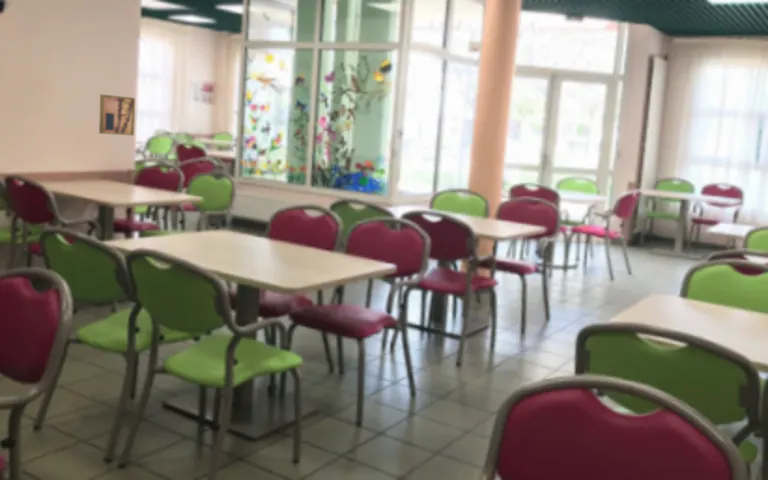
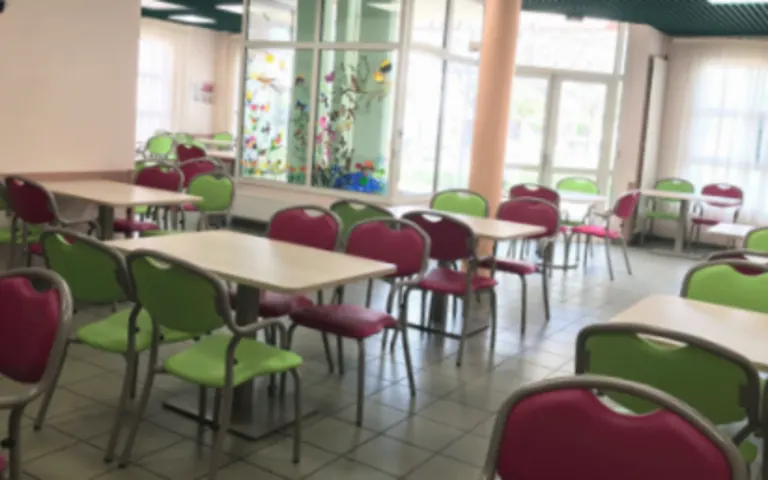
- wall art (117, 115)
